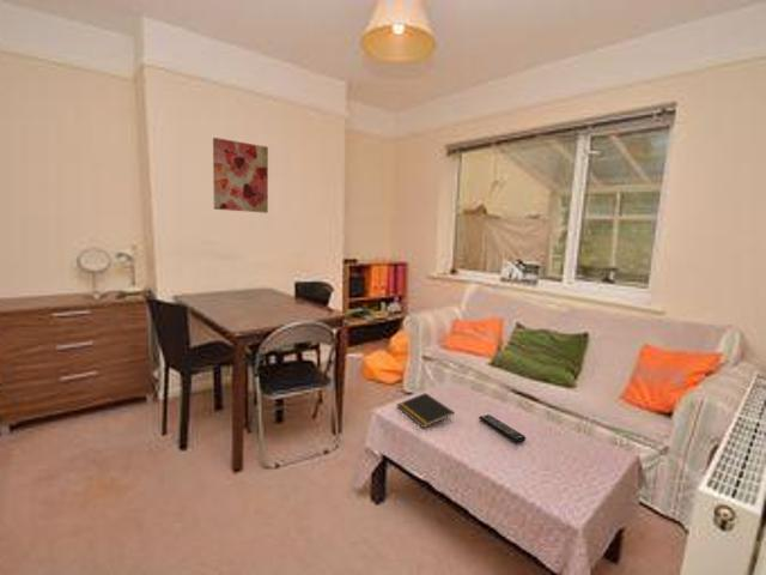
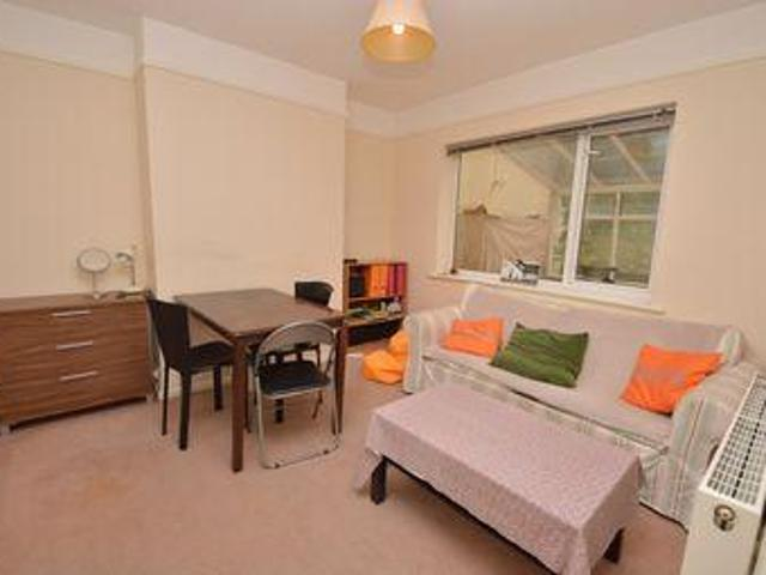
- wall art (241, 176)
- notepad (424, 408)
- remote control (500, 428)
